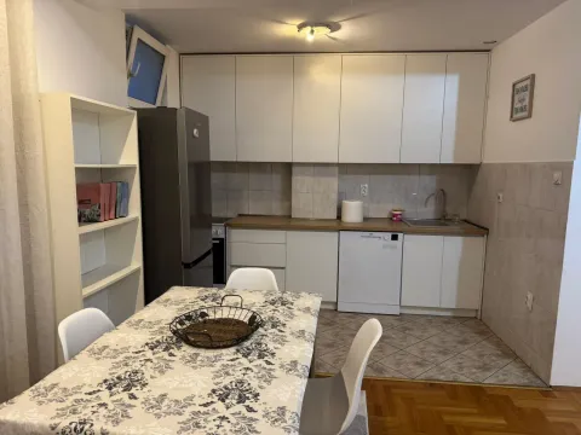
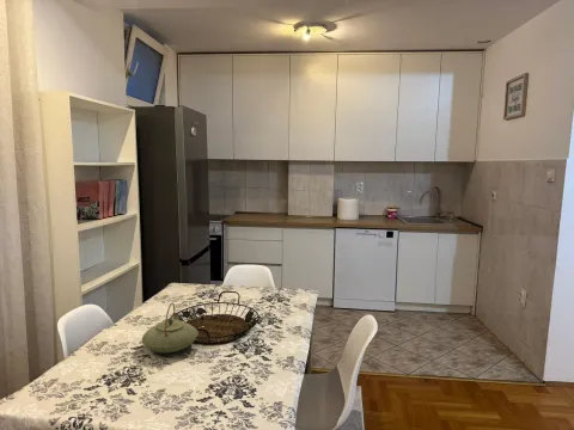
+ teapot (171, 322)
